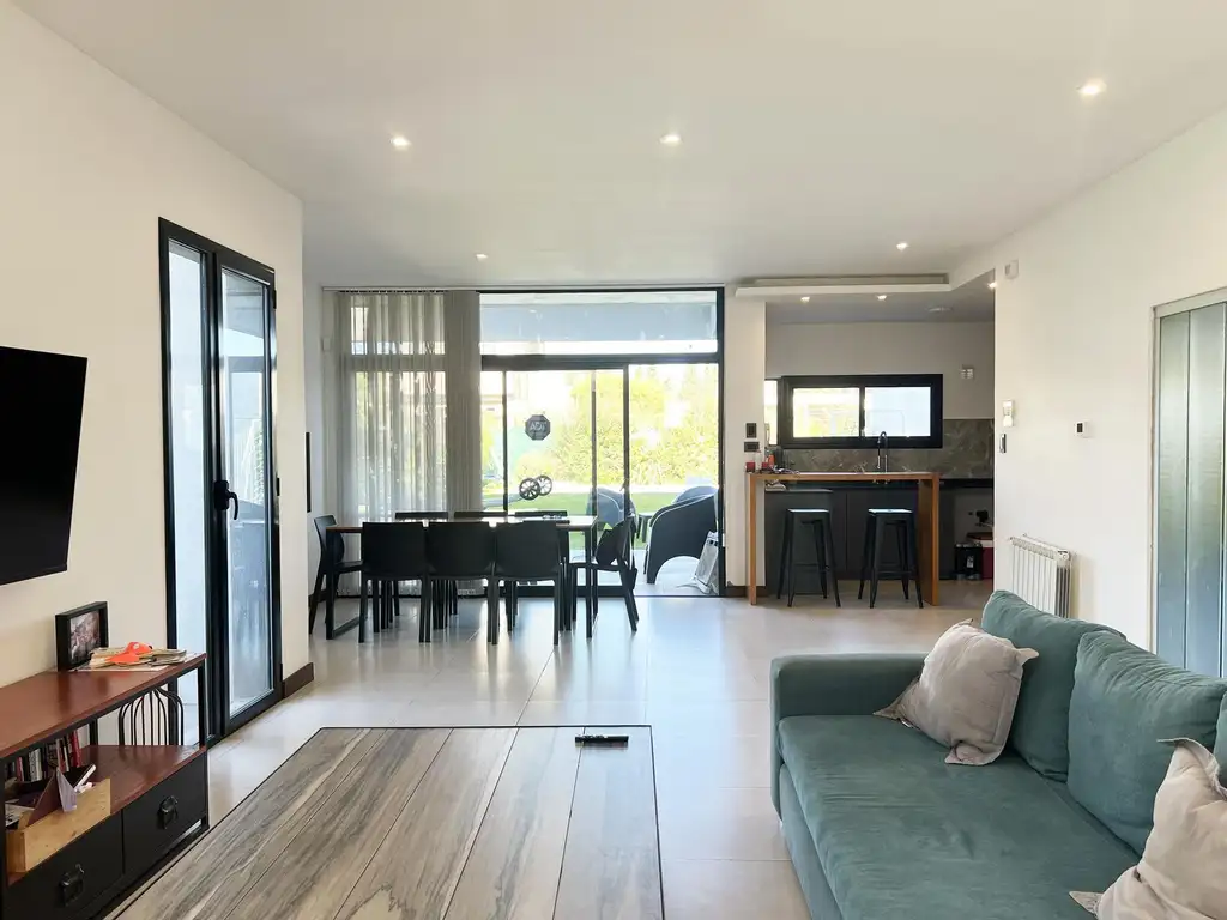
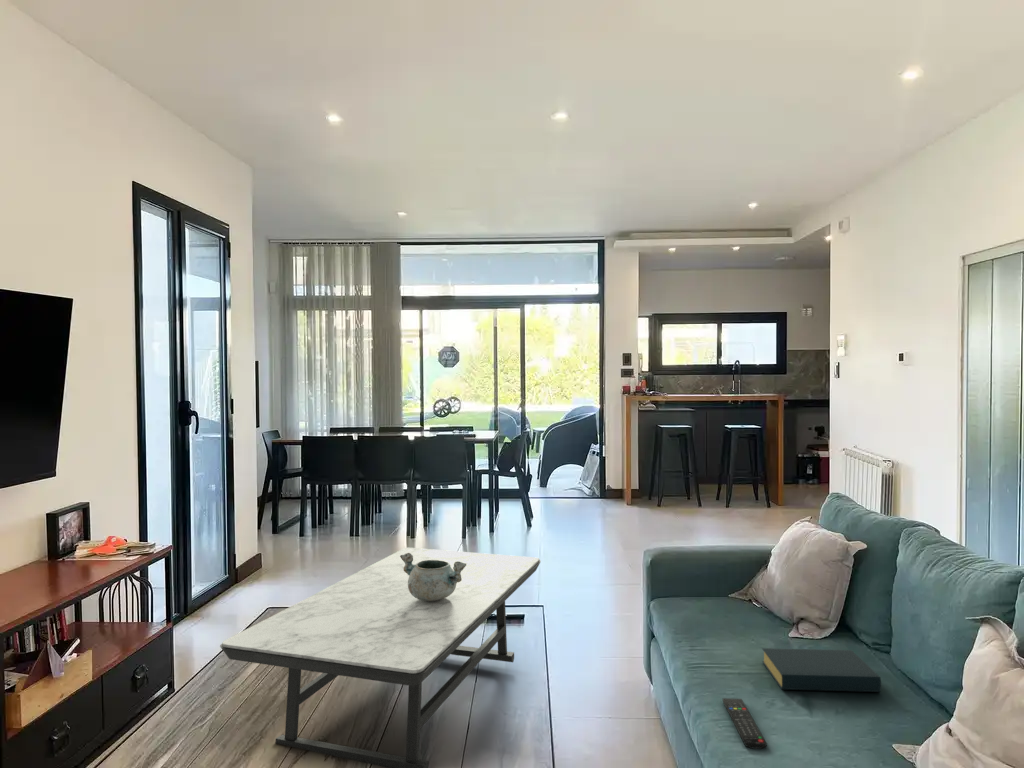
+ coffee table (411, 645)
+ hardback book (818, 669)
+ remote control (743, 722)
+ decorative bowl (433, 576)
